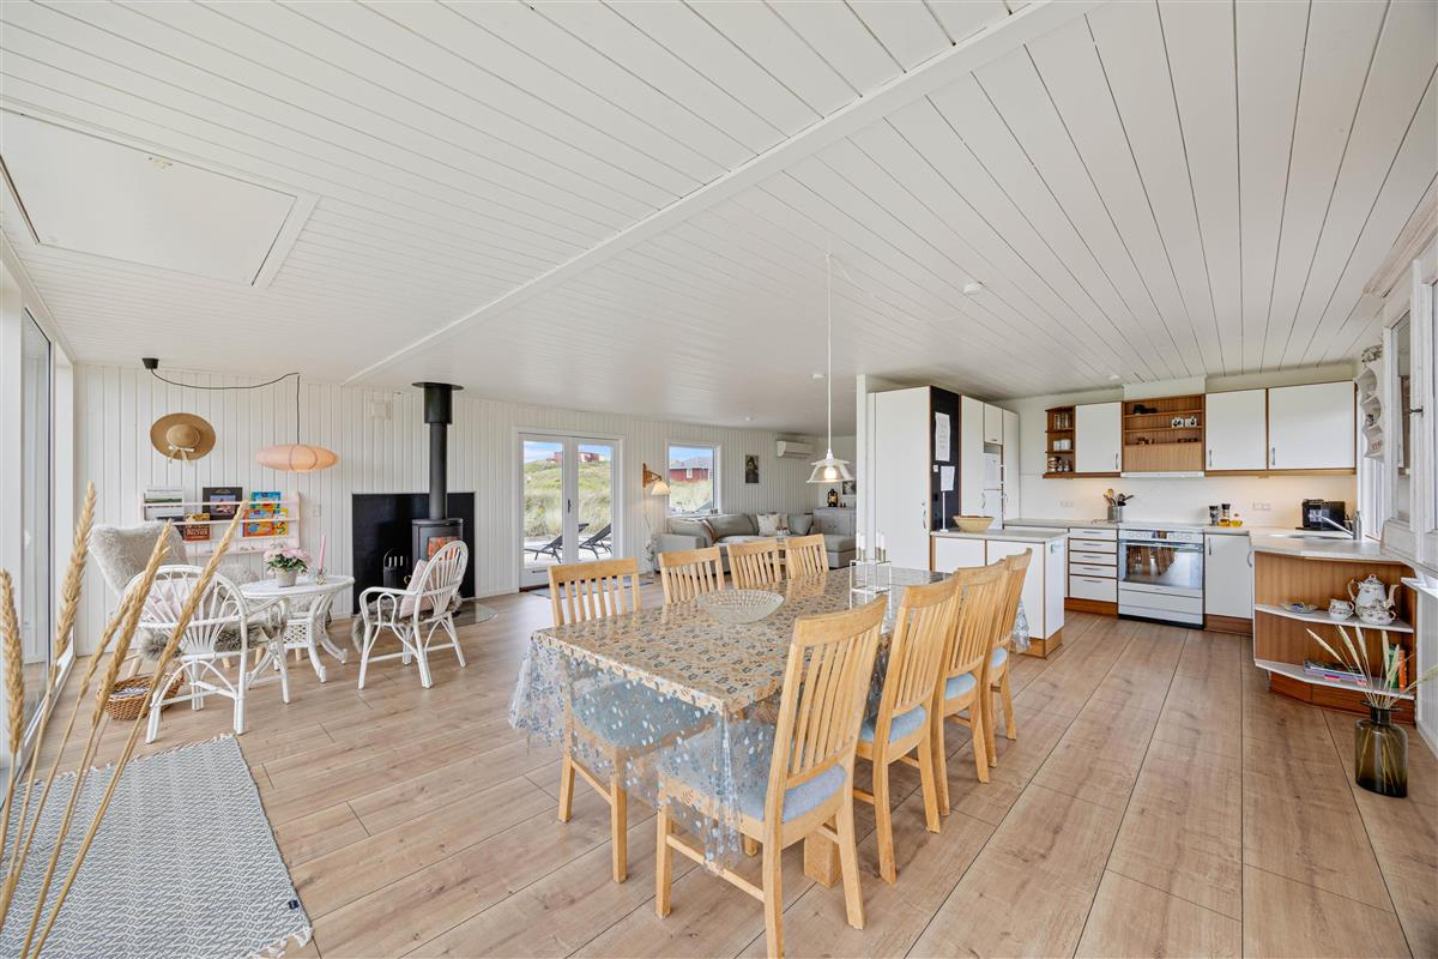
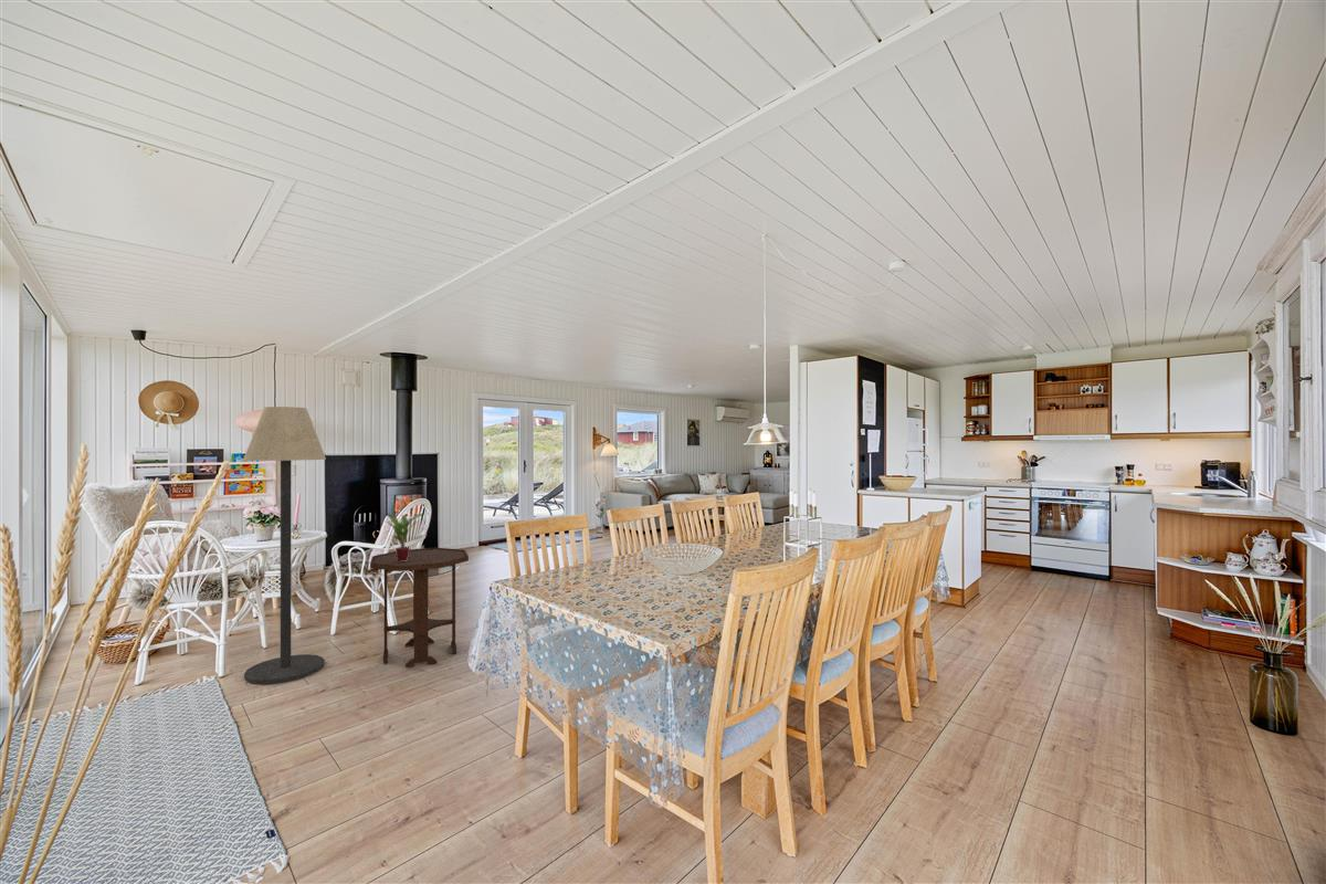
+ side table (420, 604)
+ potted plant (406, 536)
+ floor lamp (285, 538)
